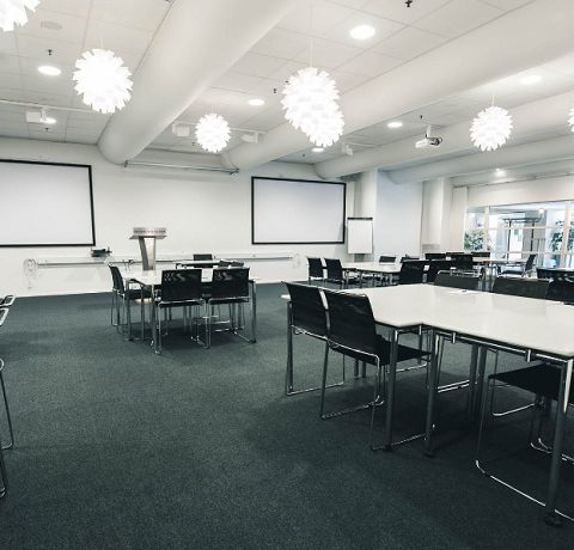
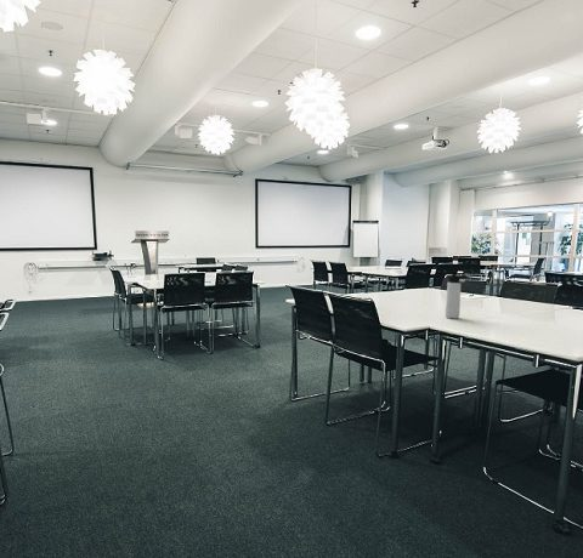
+ thermos bottle (455, 296)
